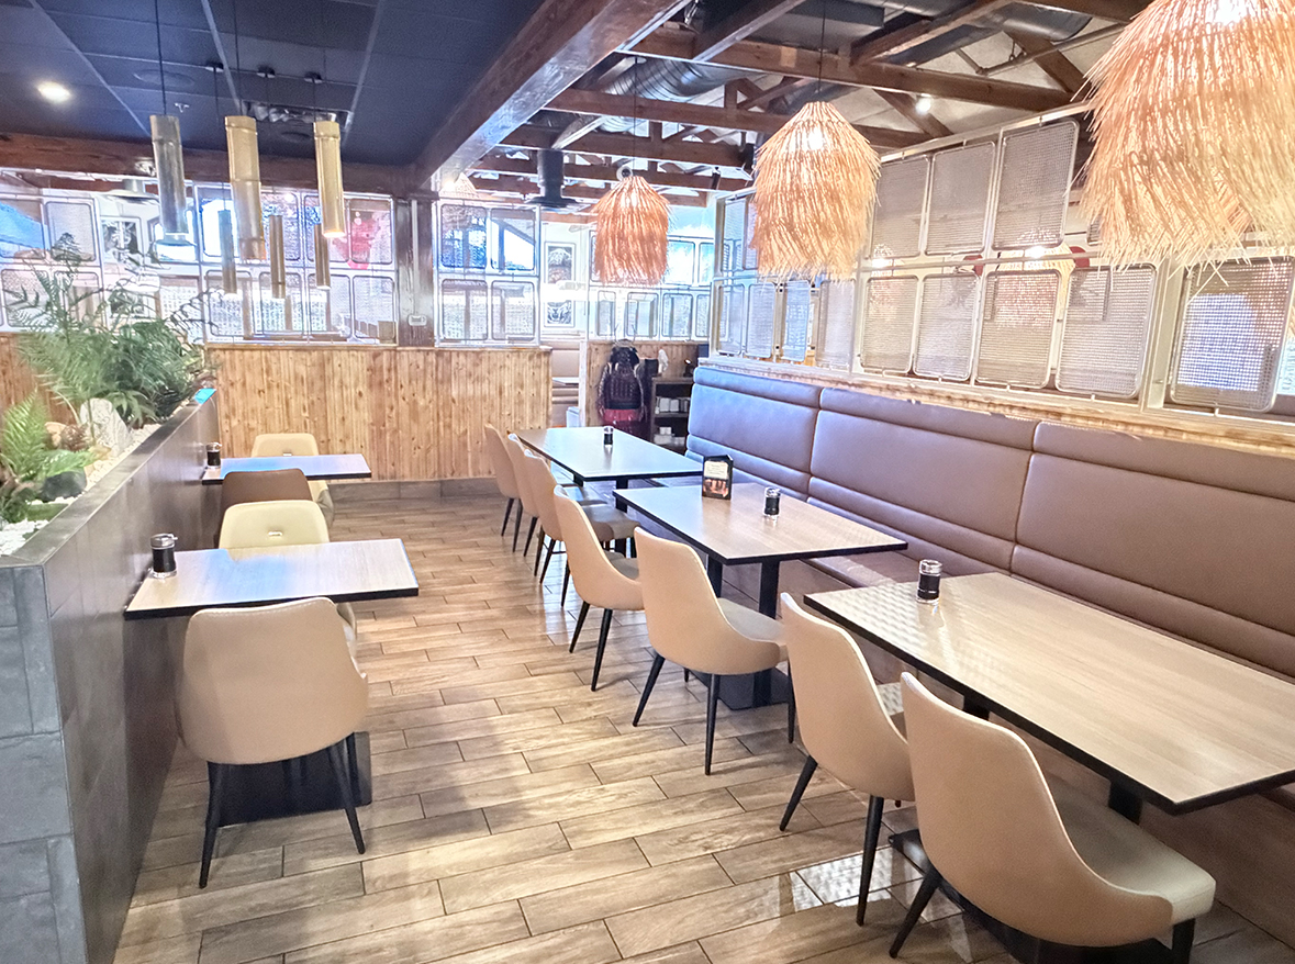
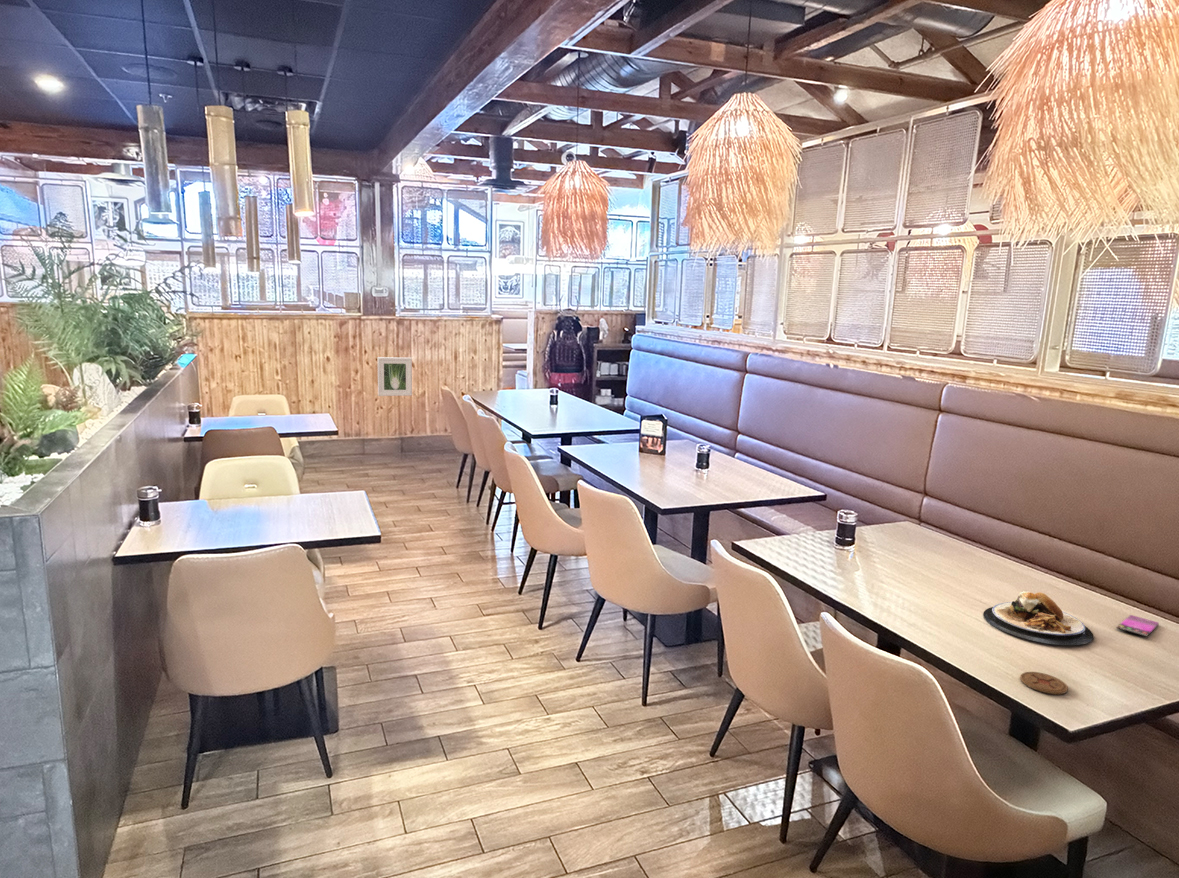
+ plate (1038, 611)
+ coaster (1043, 682)
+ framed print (394, 376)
+ smartphone (1137, 625)
